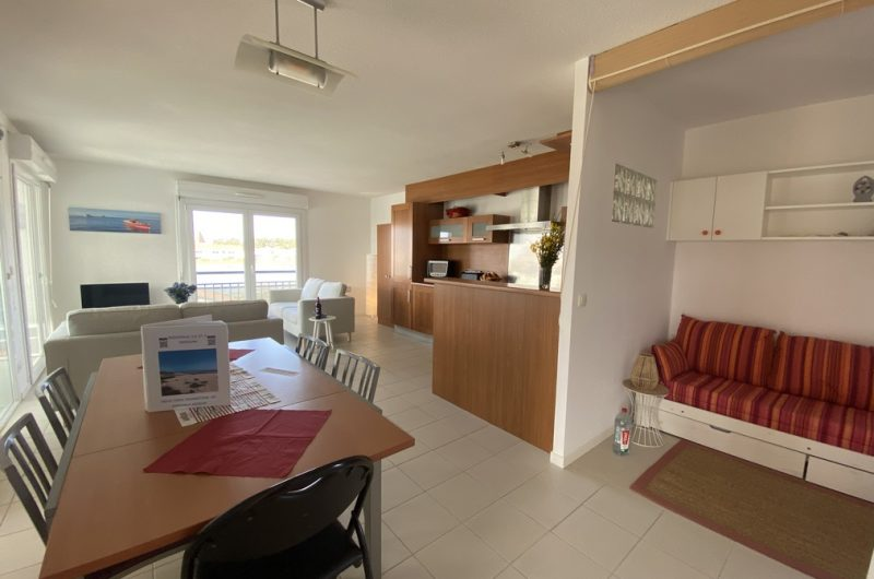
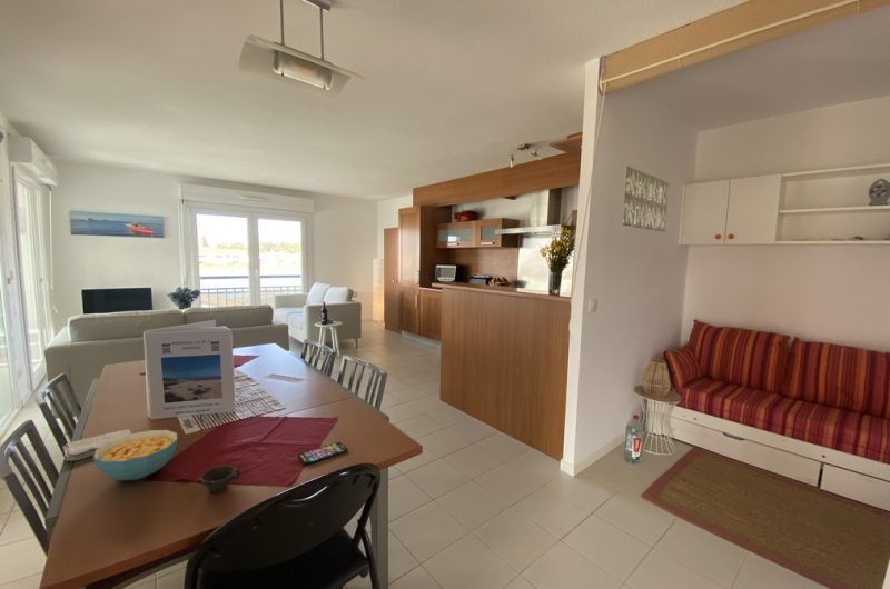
+ smartphone (323, 452)
+ washcloth (100, 443)
+ cereal bowl (138, 459)
+ cup (220, 480)
